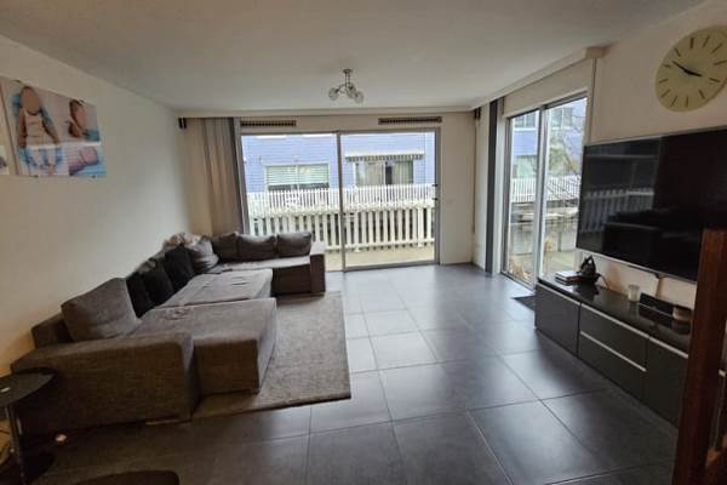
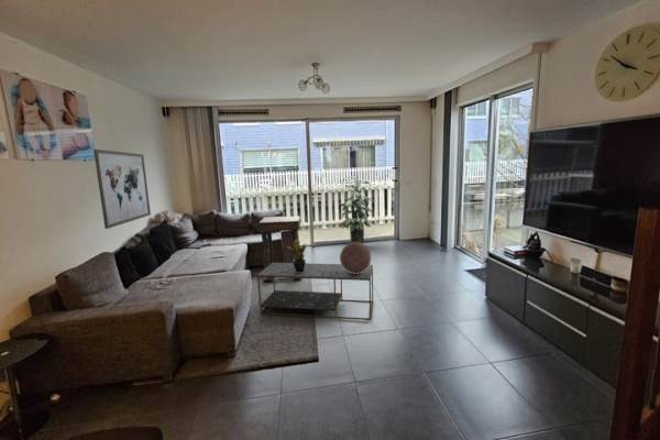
+ decorative sphere (355, 257)
+ potted plant (299, 254)
+ coffee table (315, 292)
+ wall art (127, 187)
+ side table (272, 246)
+ indoor plant (354, 211)
